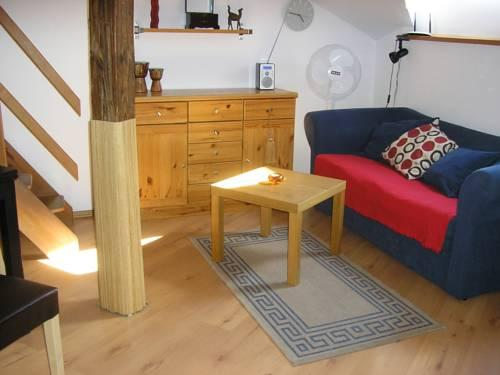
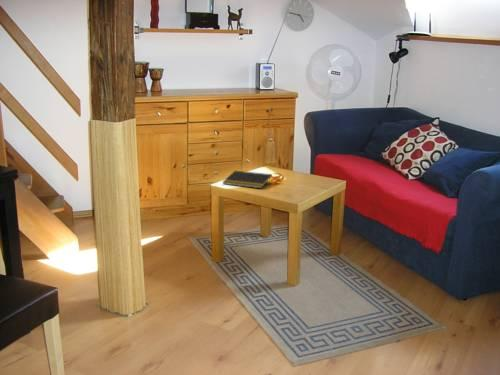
+ notepad (247, 179)
